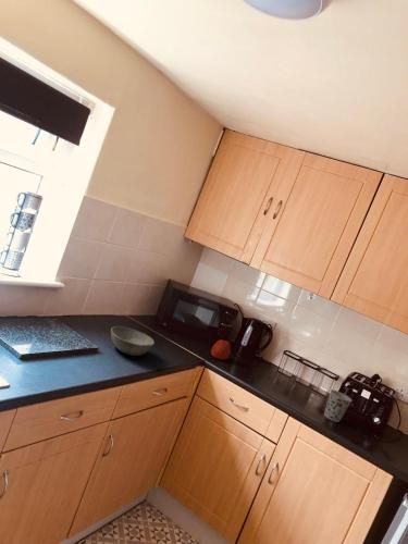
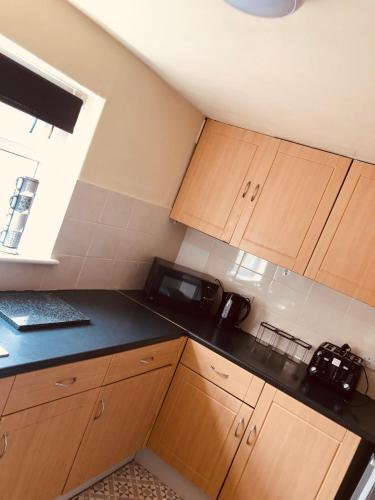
- bowl (129, 343)
- cup (336, 406)
- apple (221, 348)
